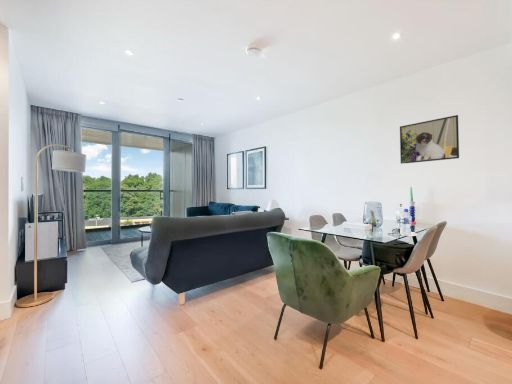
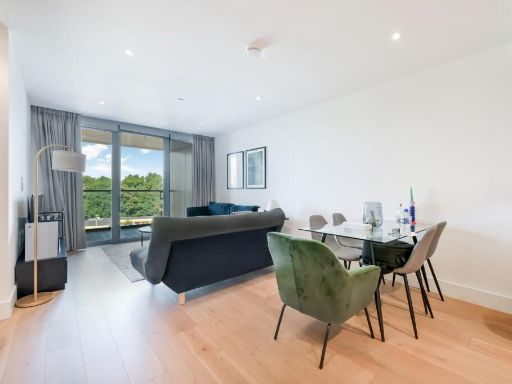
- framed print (427, 141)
